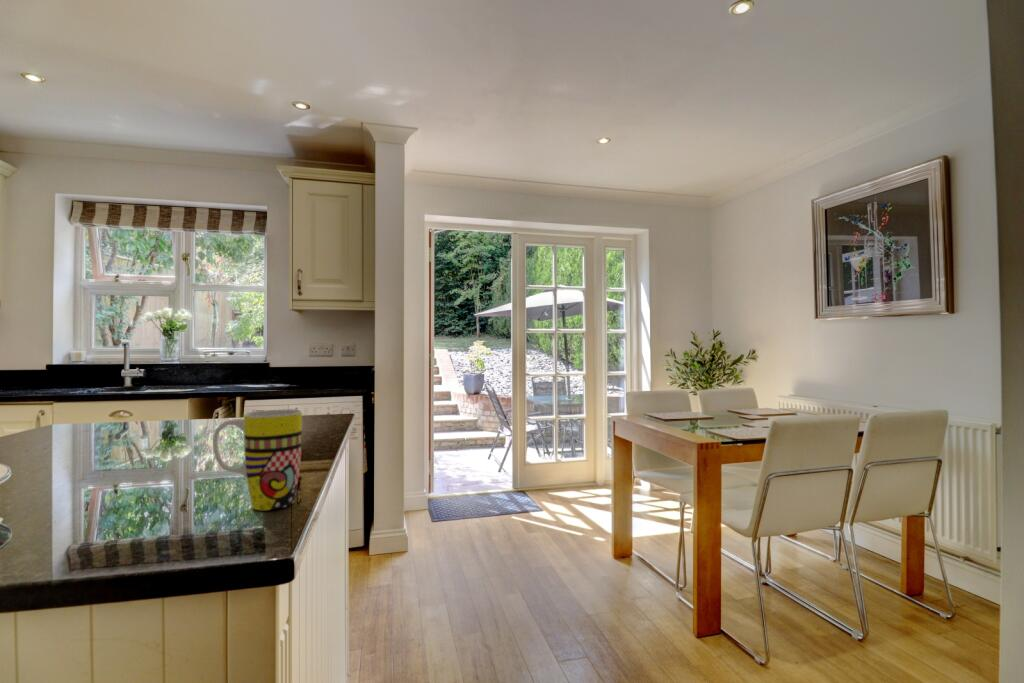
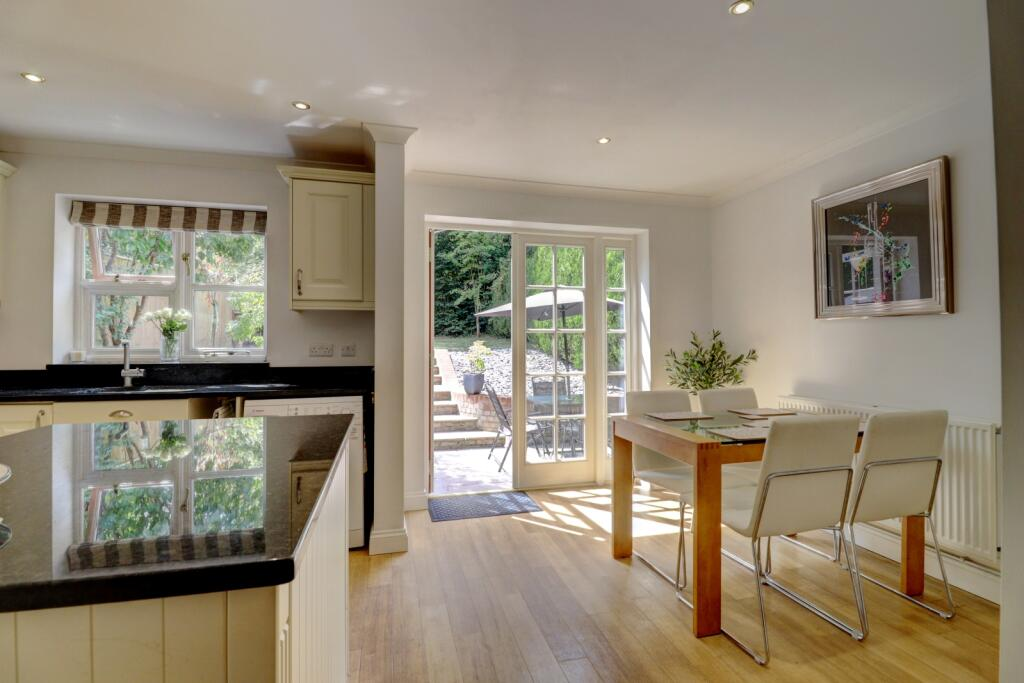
- mug (258, 459)
